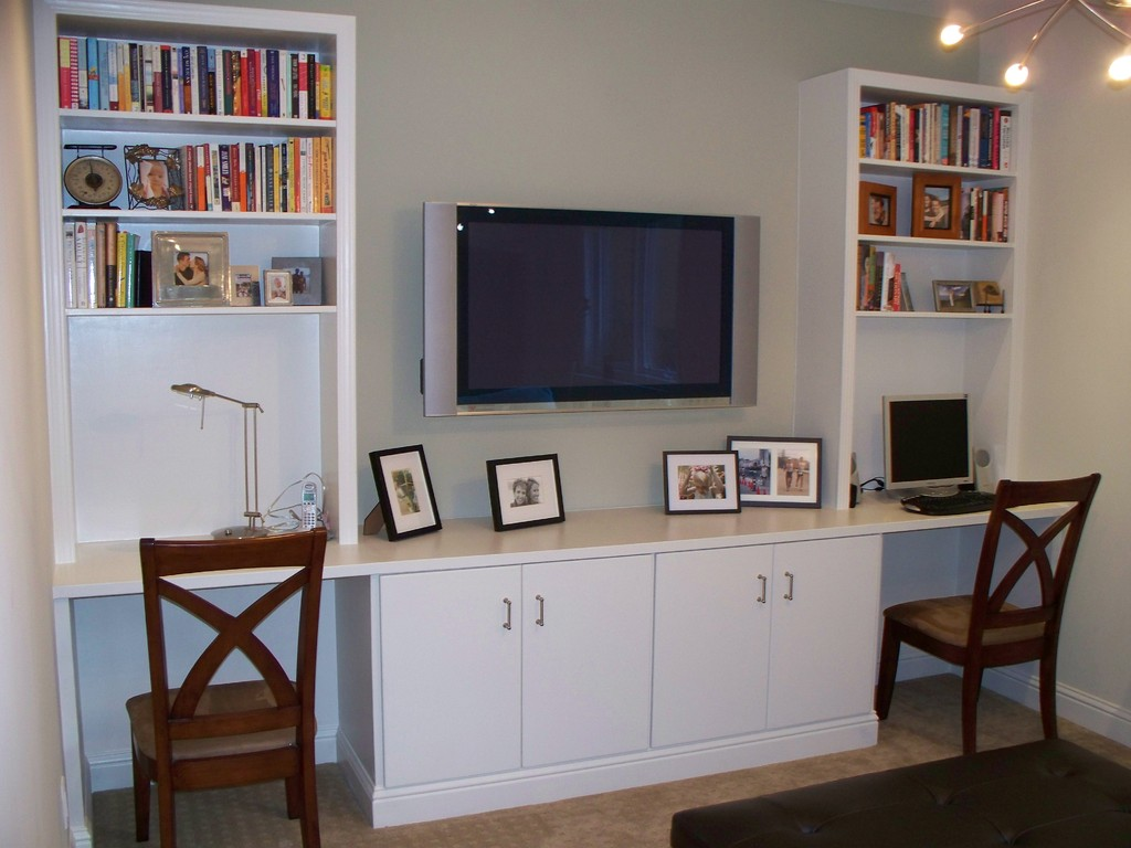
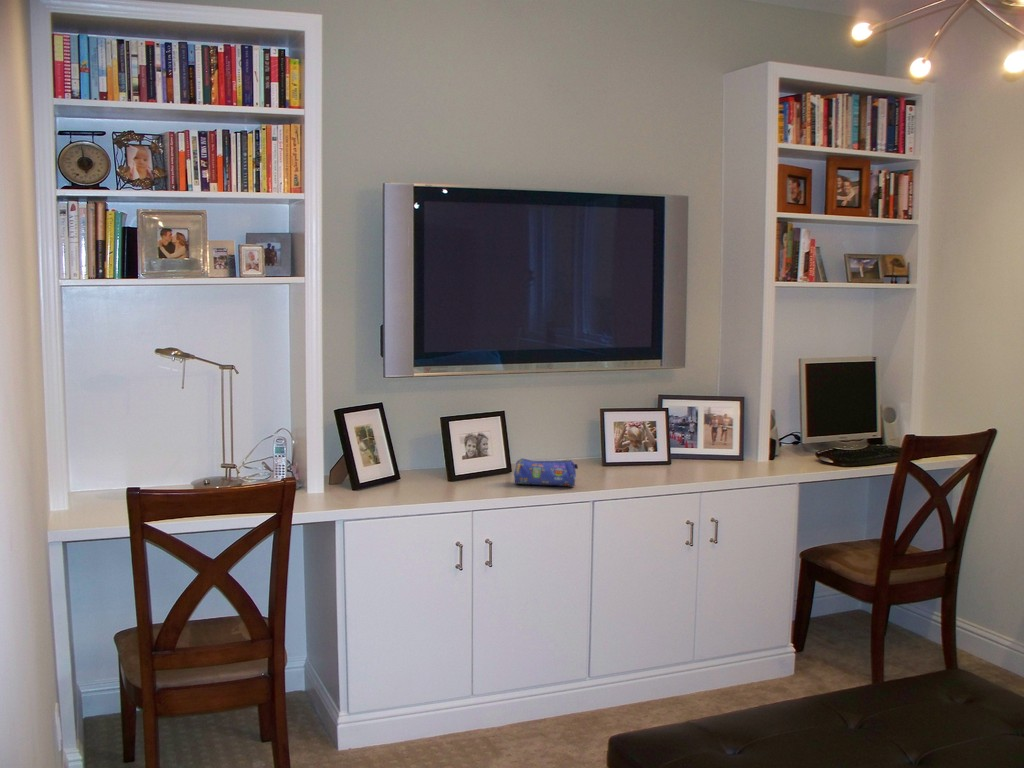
+ pencil case (545, 471)
